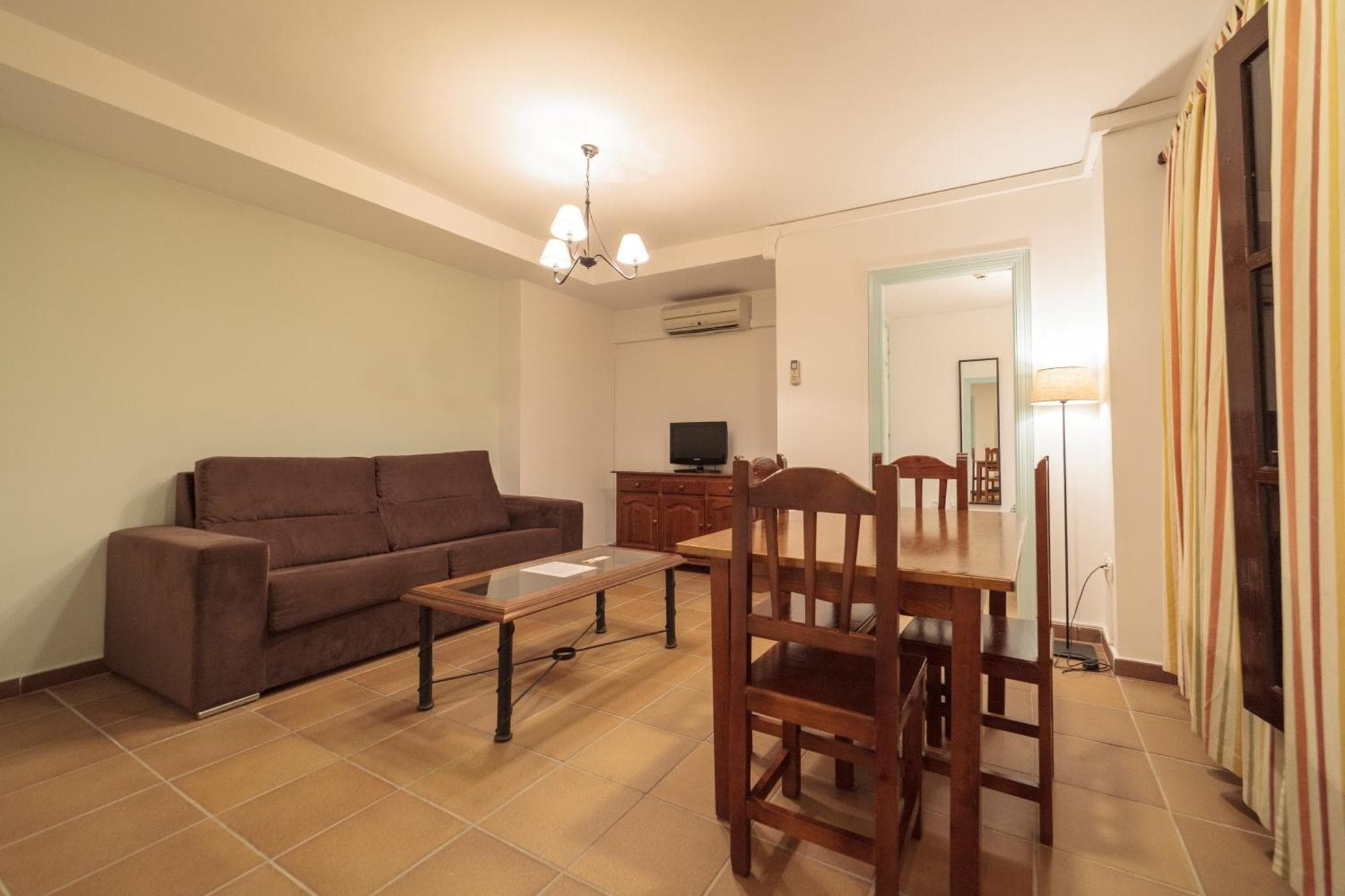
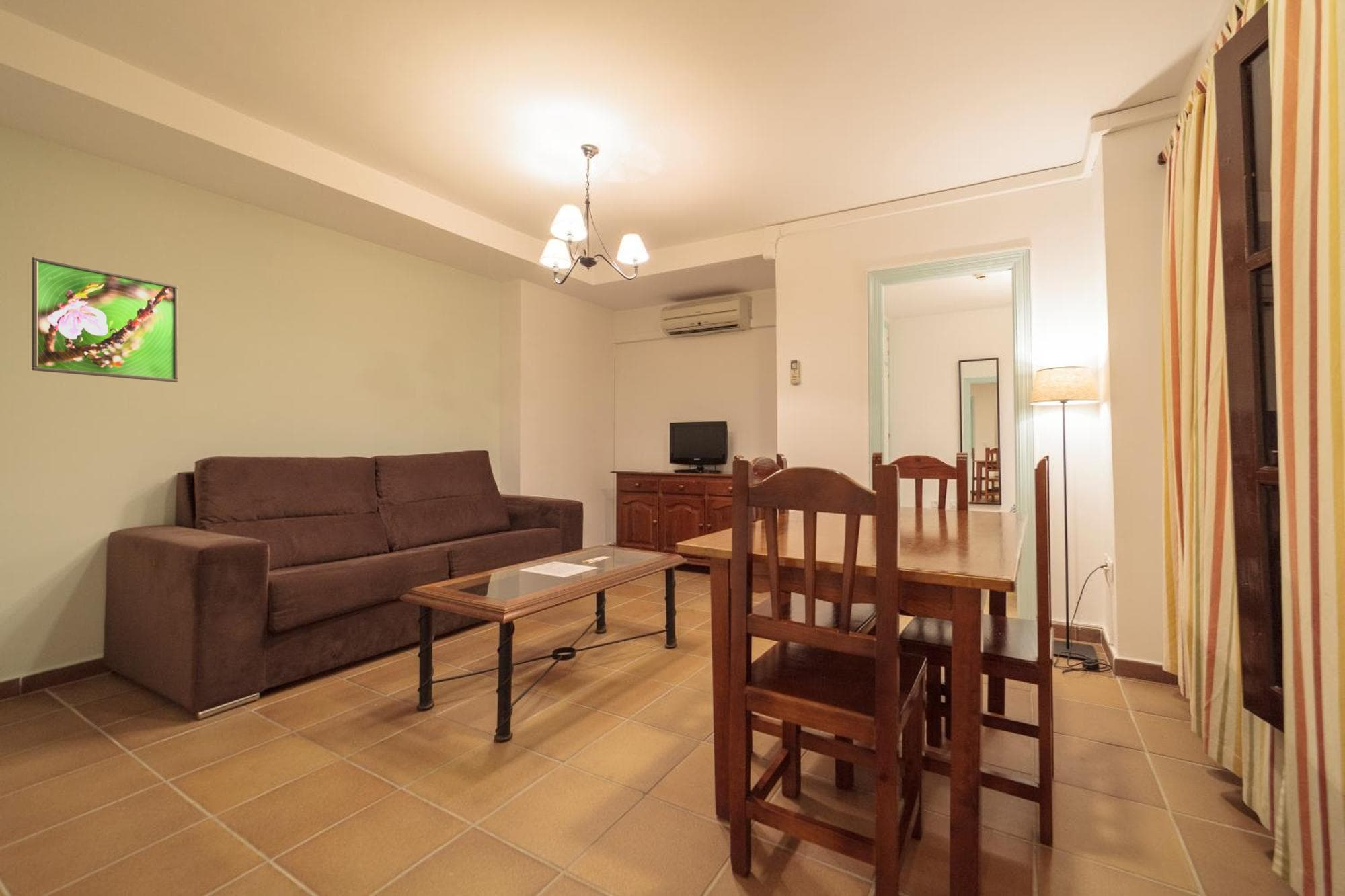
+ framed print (110, 325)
